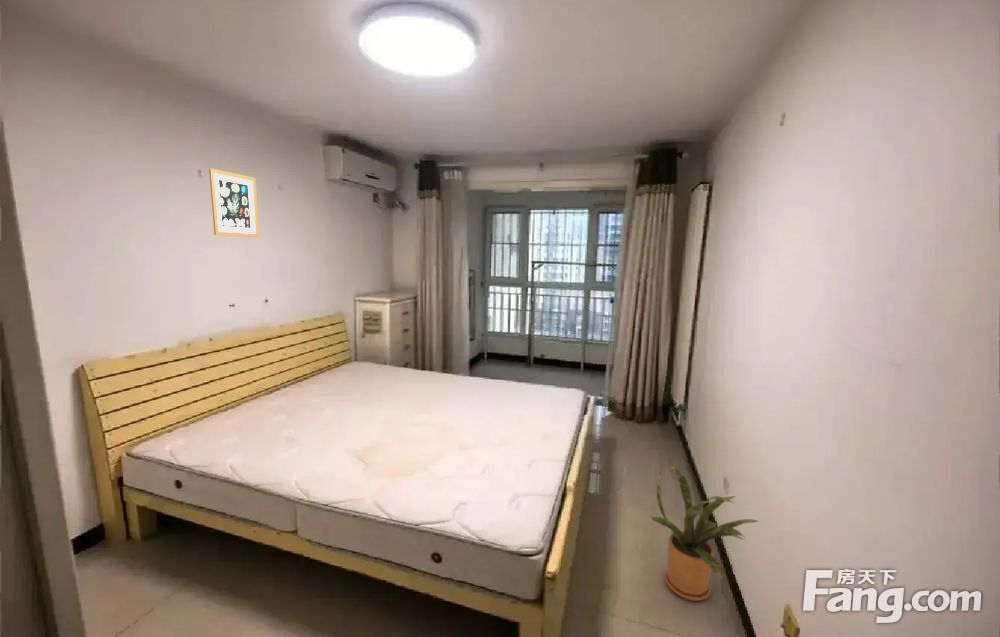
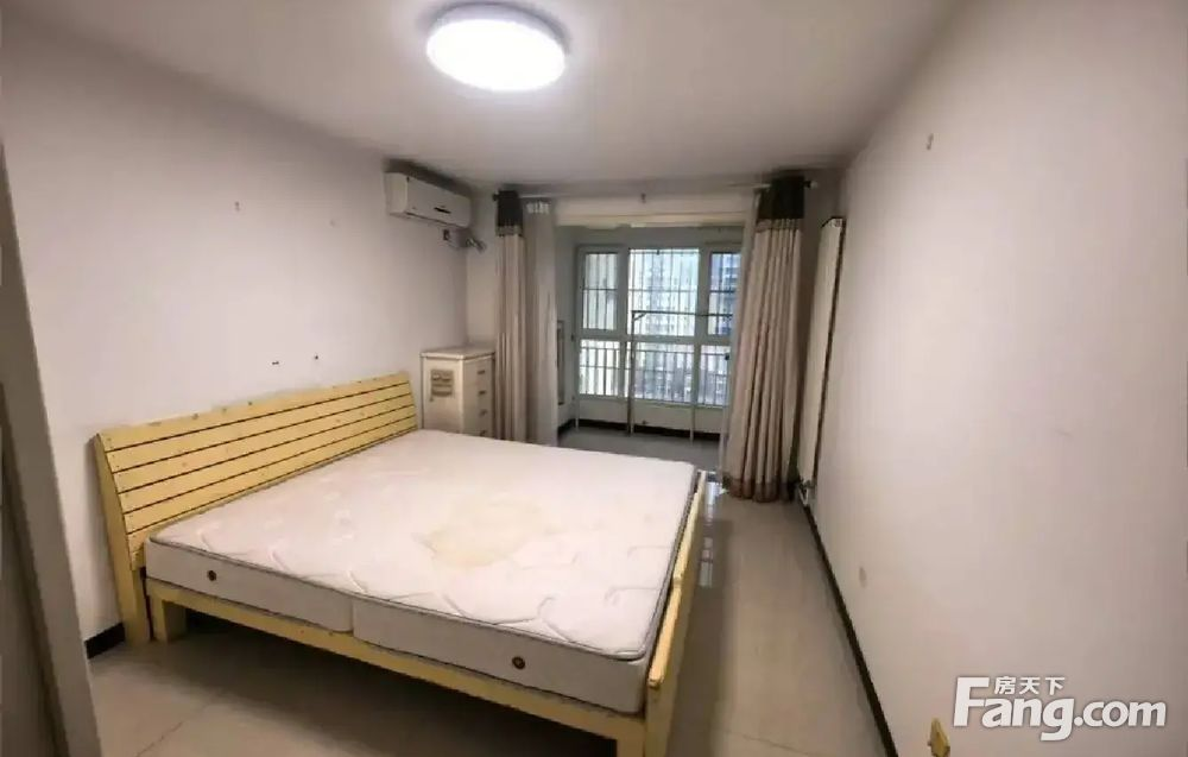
- house plant (699, 532)
- wall art (235, 205)
